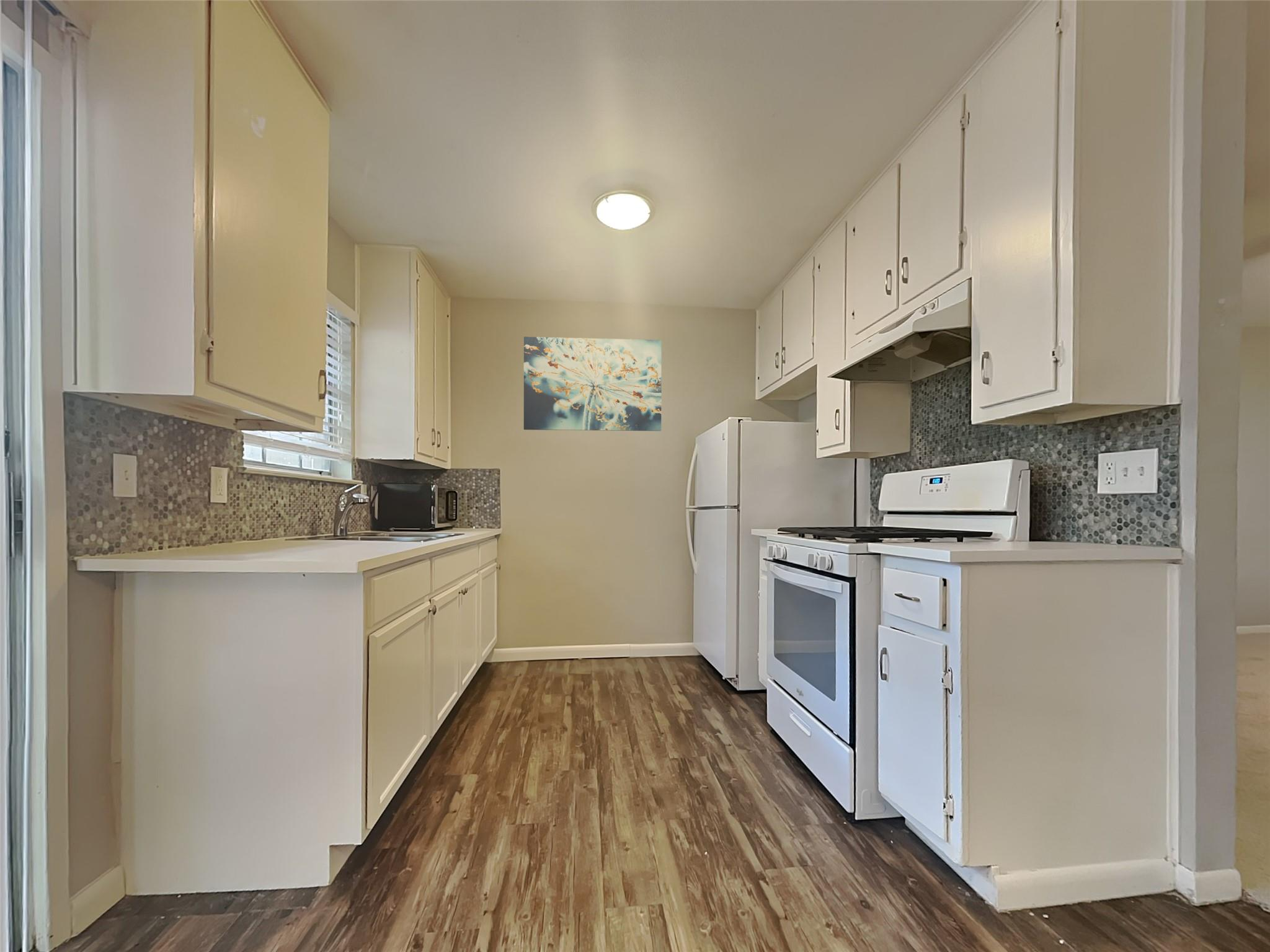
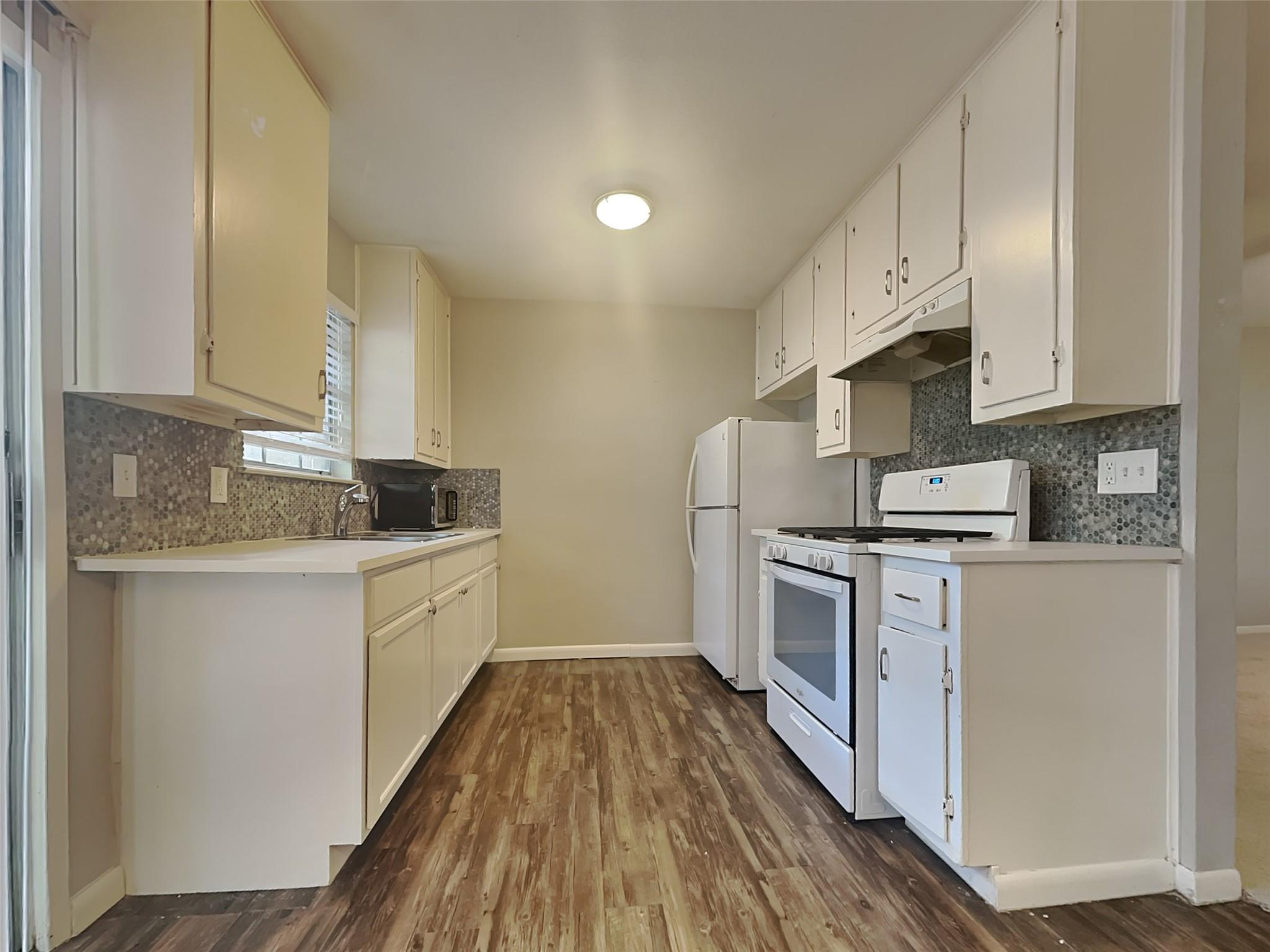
- wall art (593, 384)
